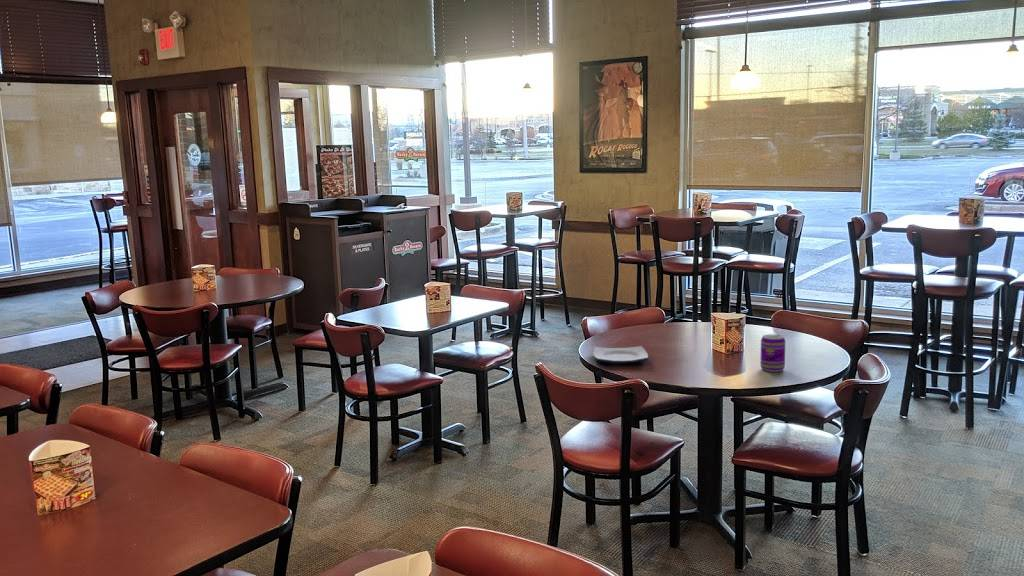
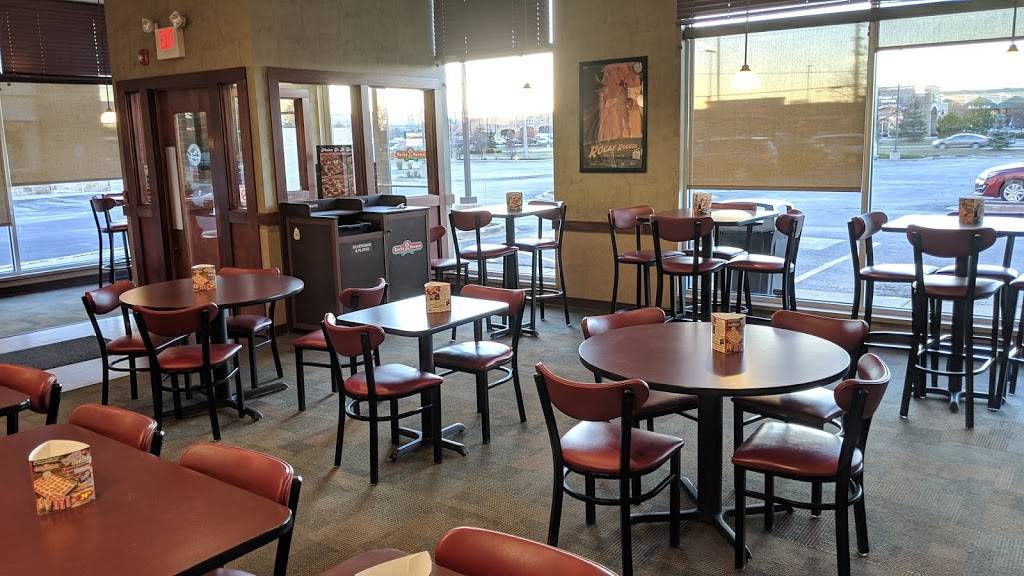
- plate (620, 355)
- beverage can (772, 352)
